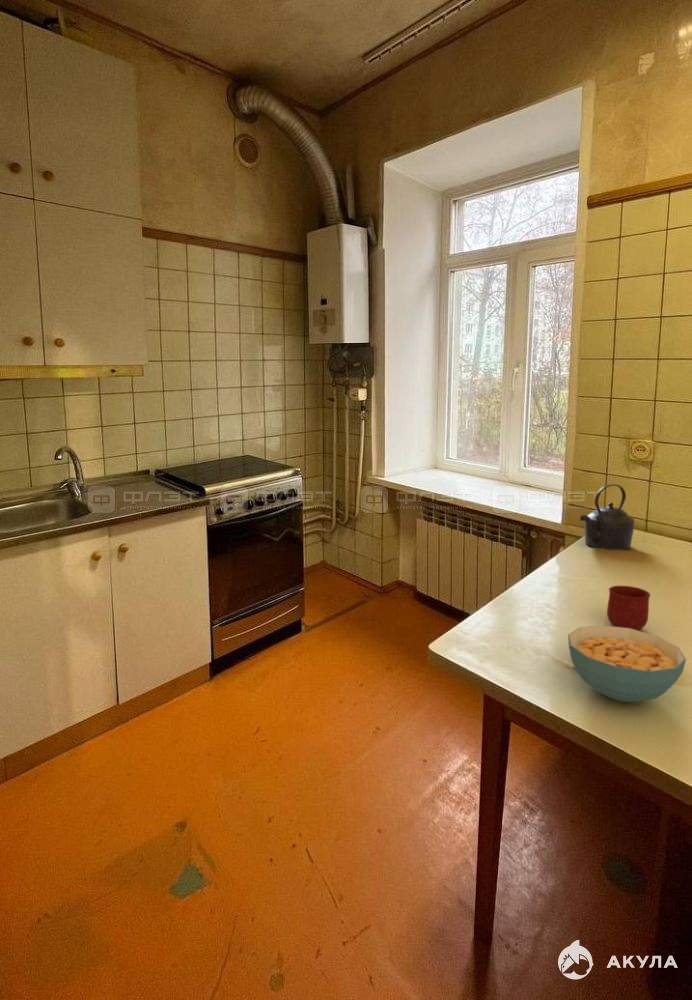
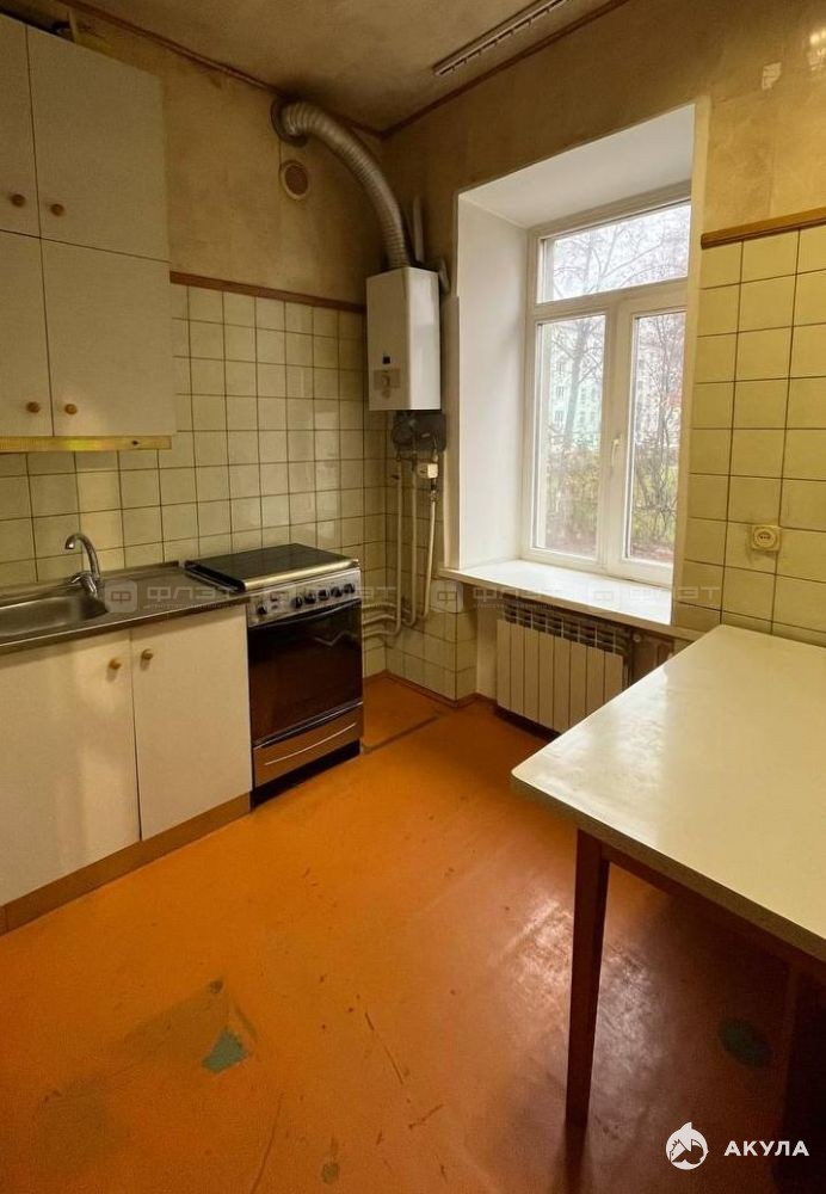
- mug (629, 607)
- cereal bowl (621, 670)
- kettle (603, 516)
